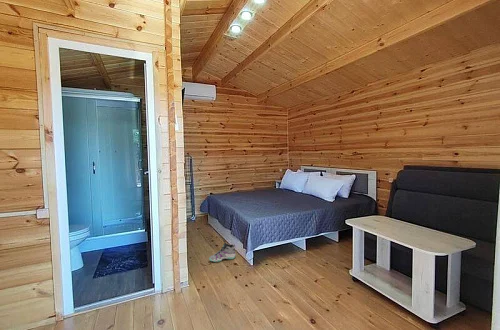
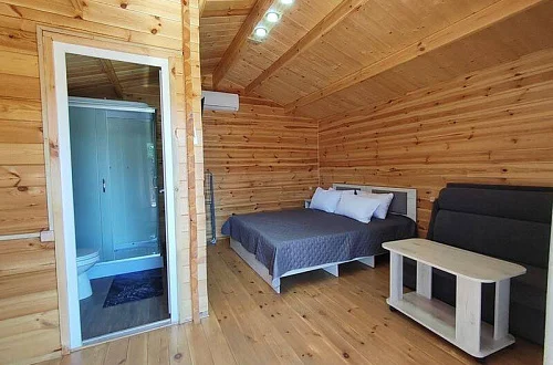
- sneaker (222, 249)
